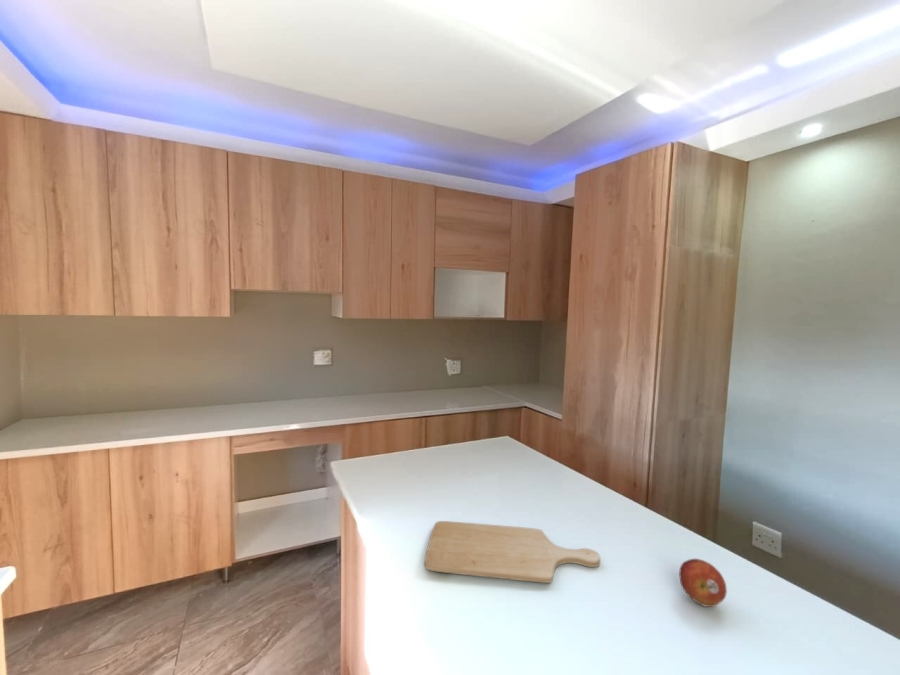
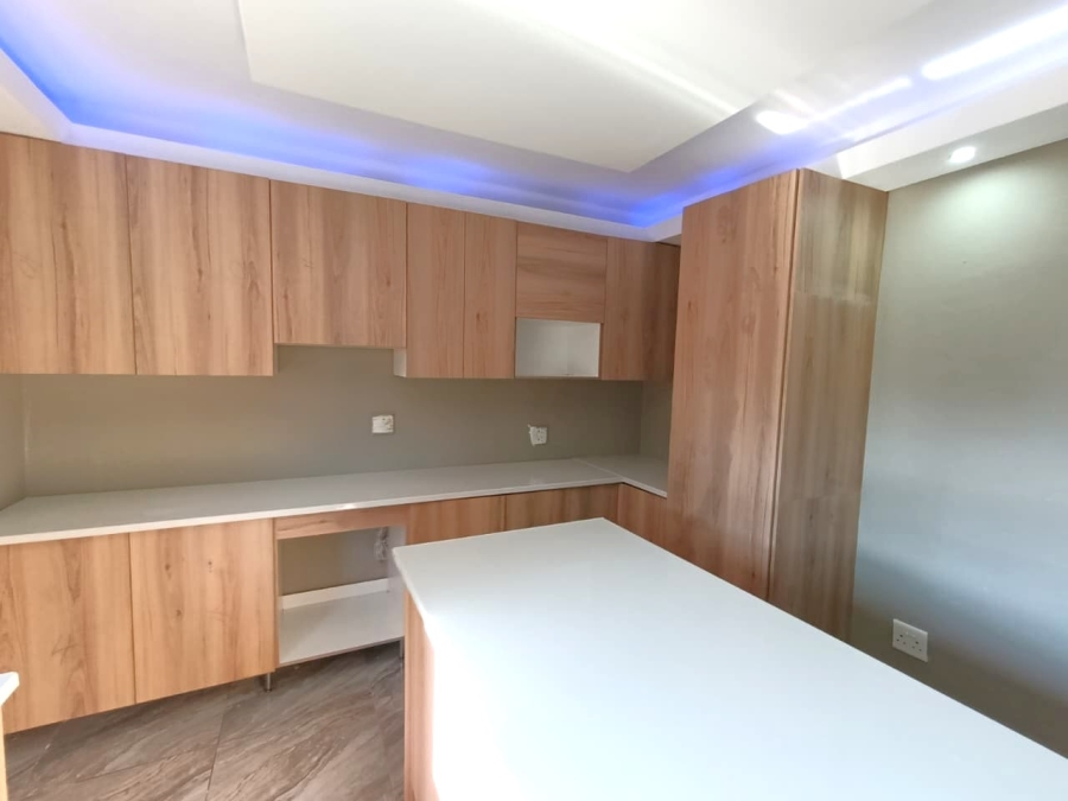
- chopping board (512, 550)
- fruit (702, 583)
